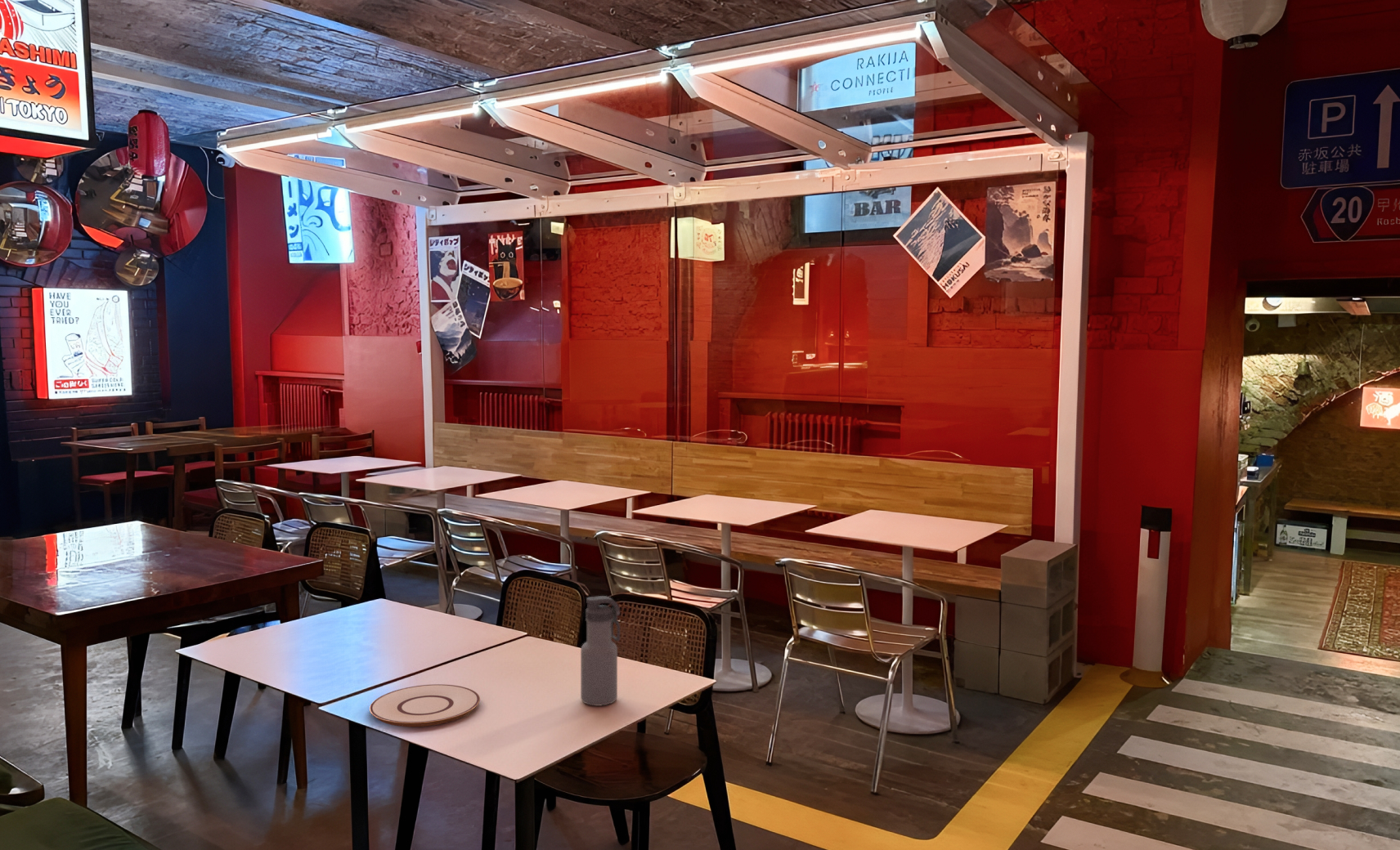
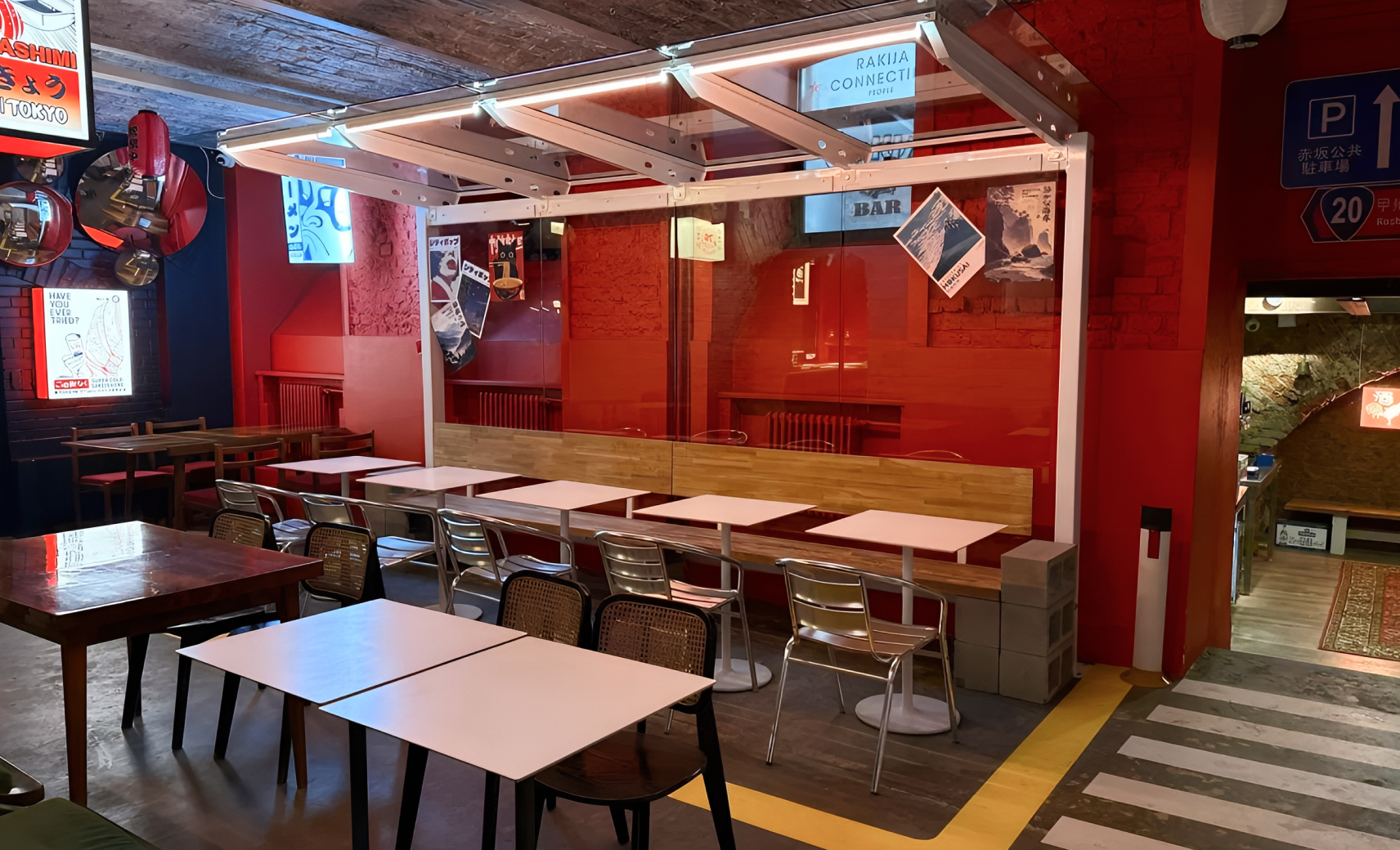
- water bottle (599, 649)
- plate (425, 705)
